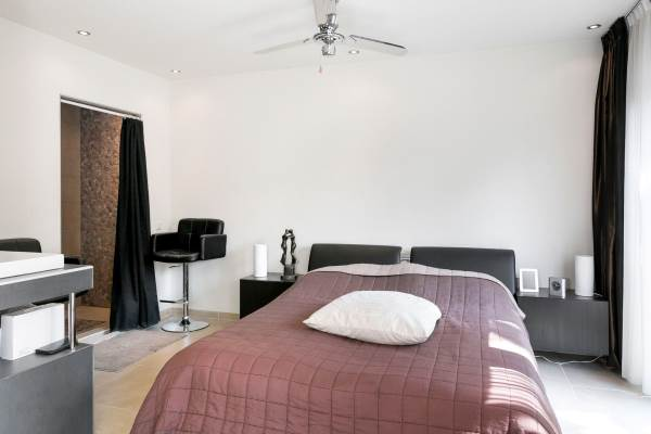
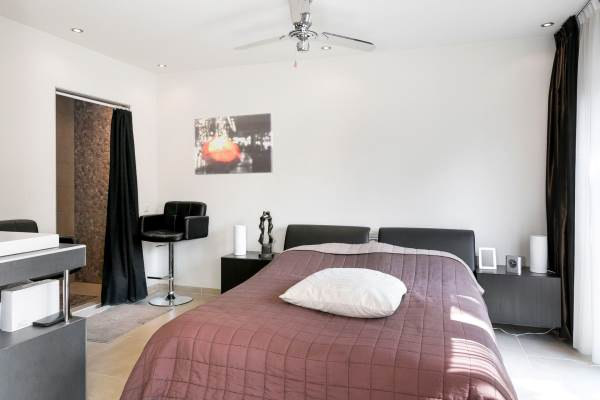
+ wall art (232, 145)
